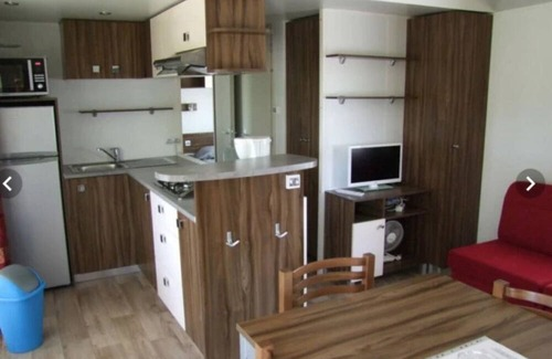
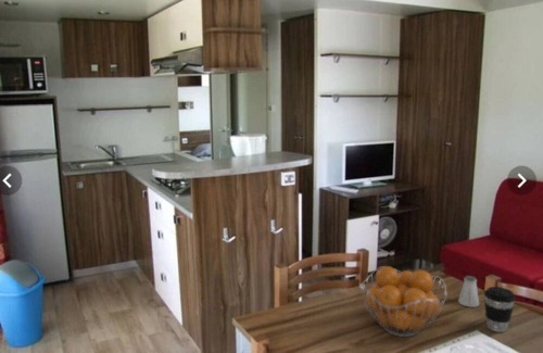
+ saltshaker (469, 290)
+ coffee cup (498, 310)
+ fruit basket (401, 299)
